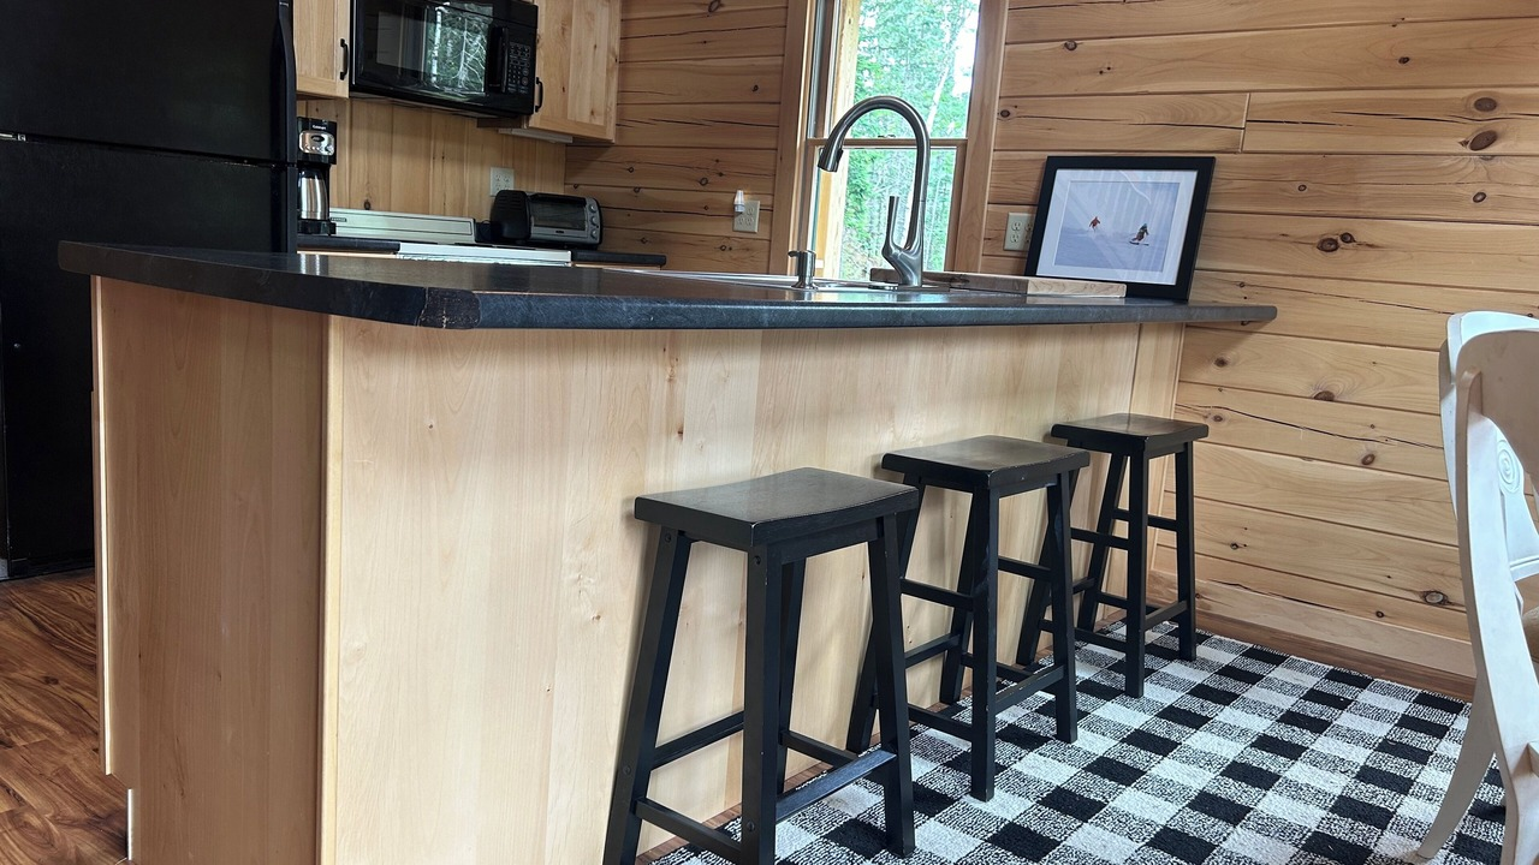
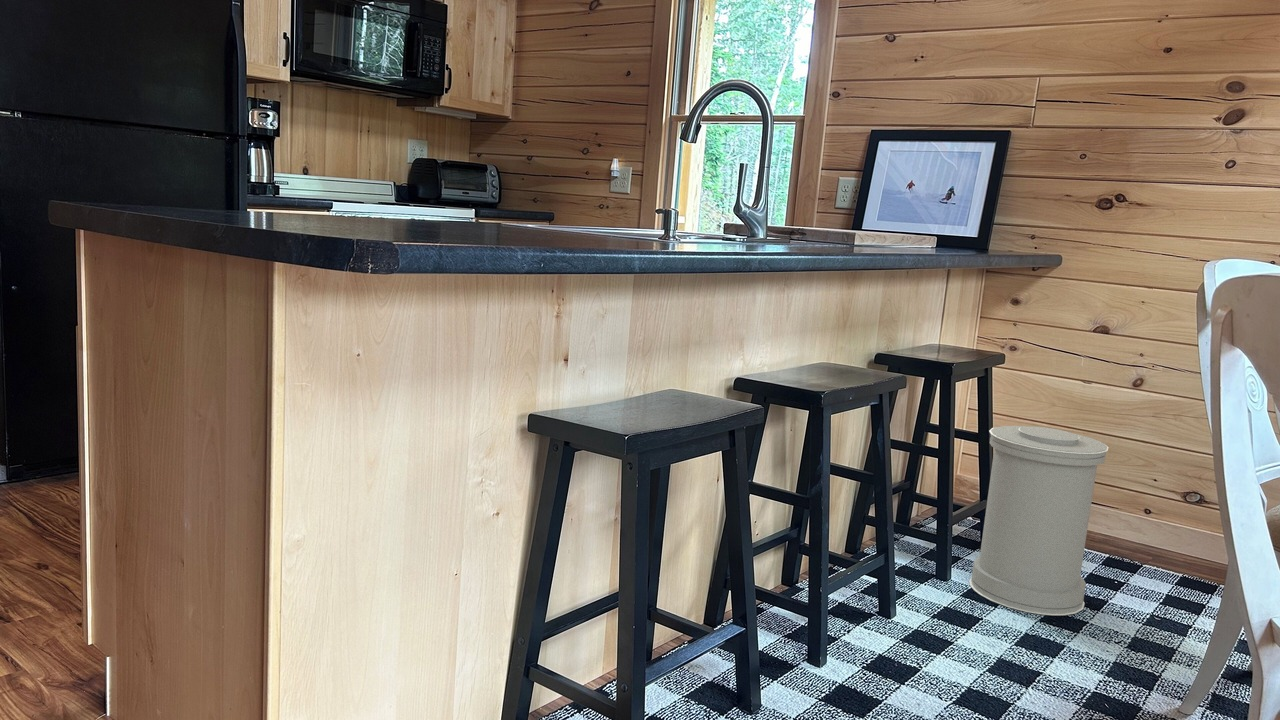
+ trash can (1036, 513)
